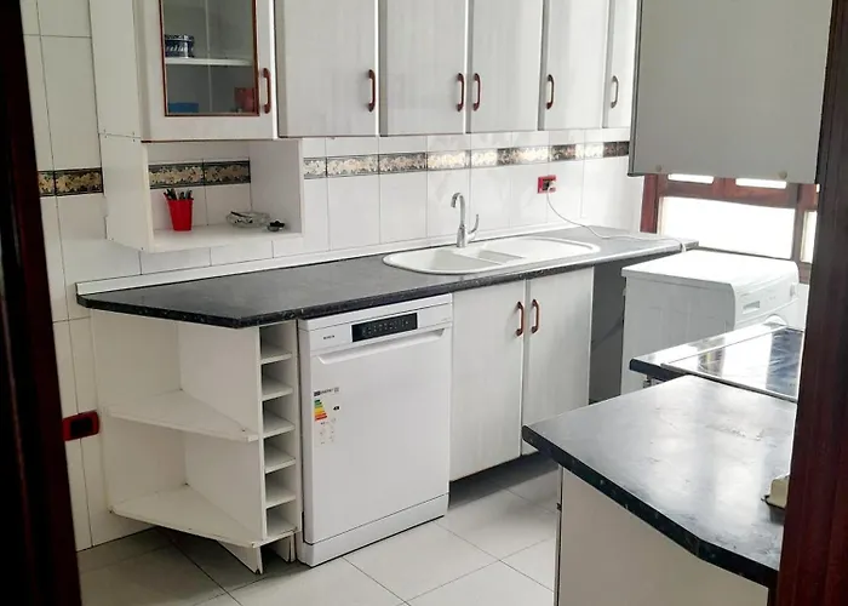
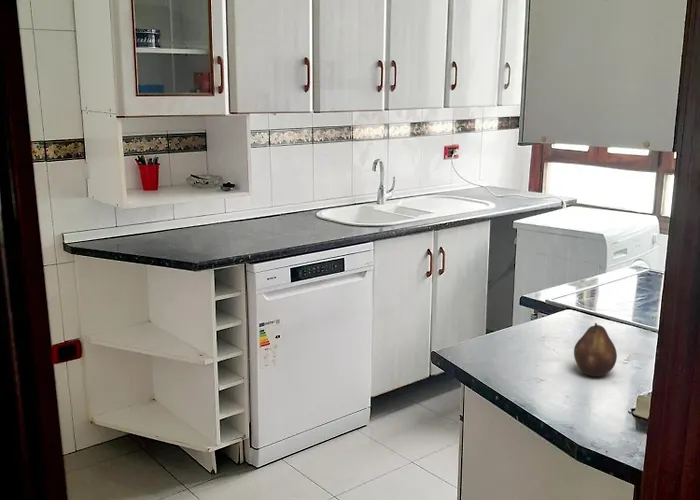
+ fruit (595, 348)
